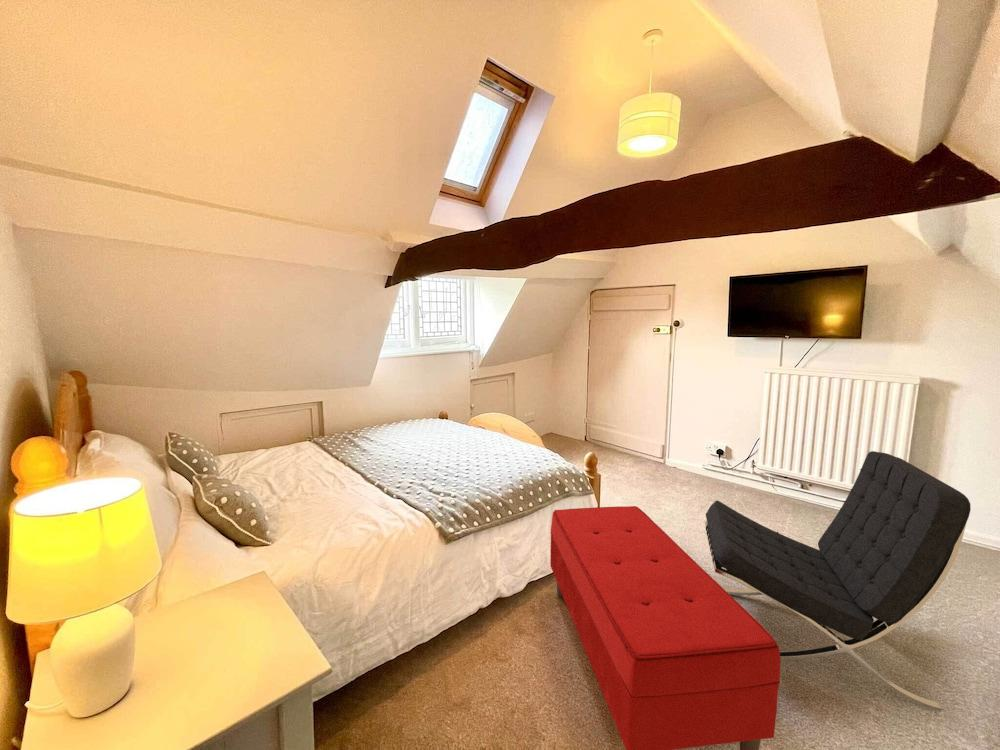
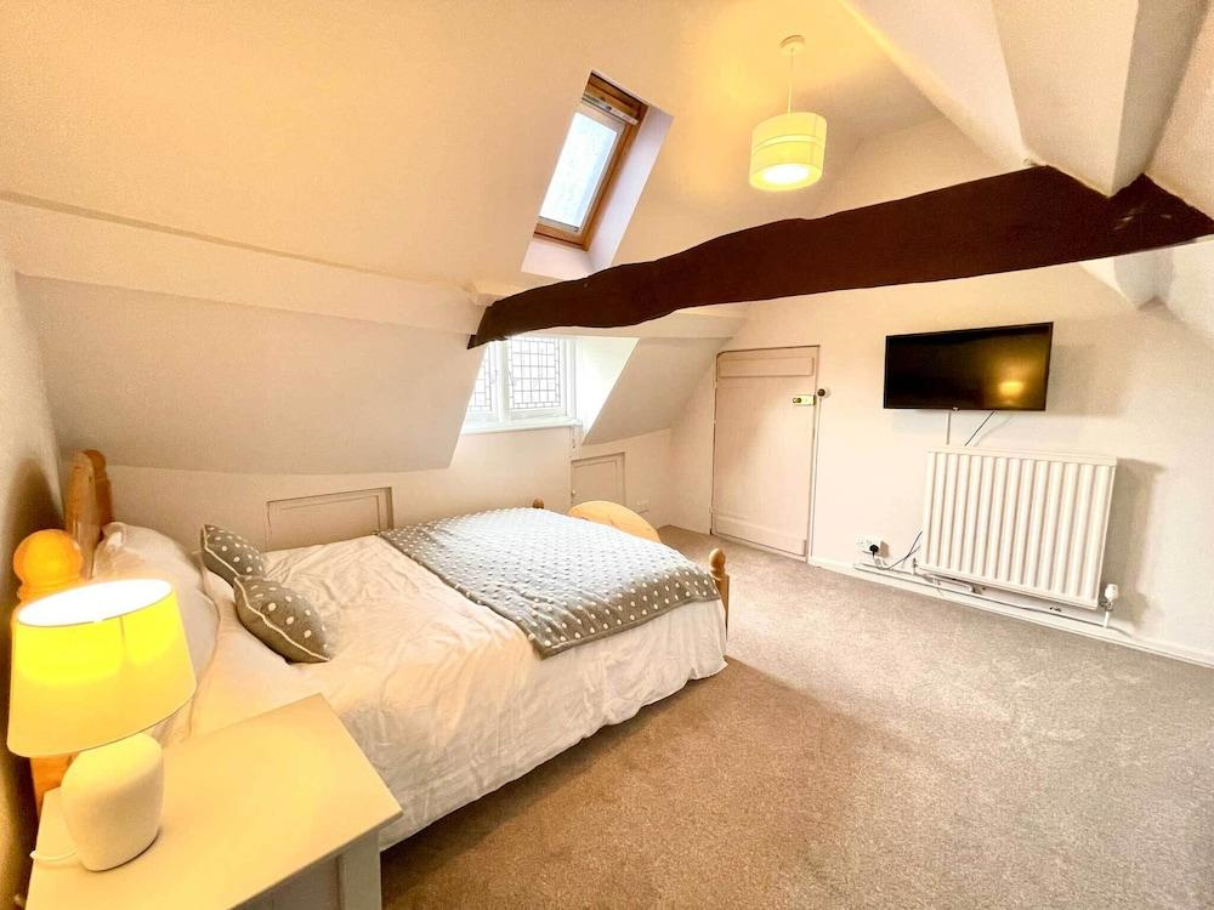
- lounge chair (805, 549)
- bench (633, 610)
